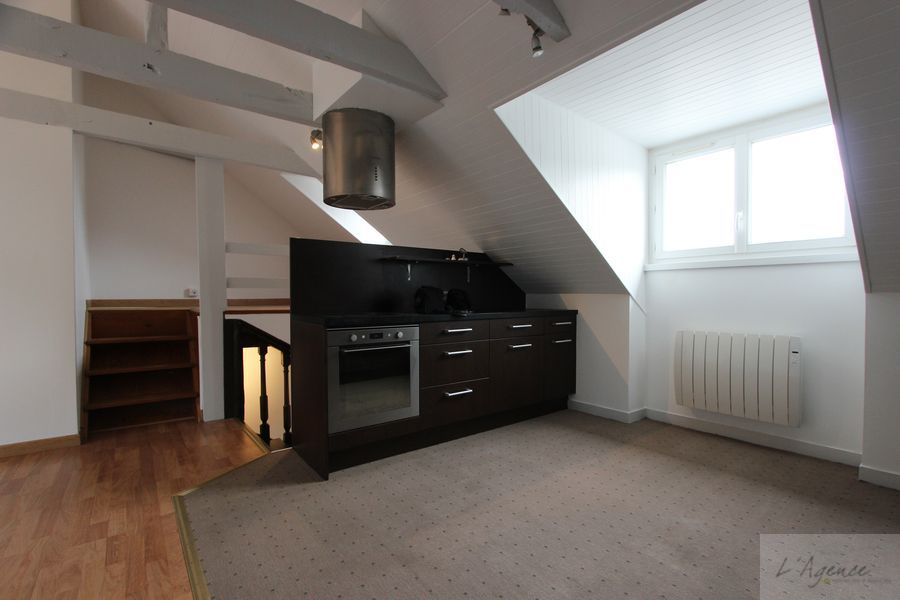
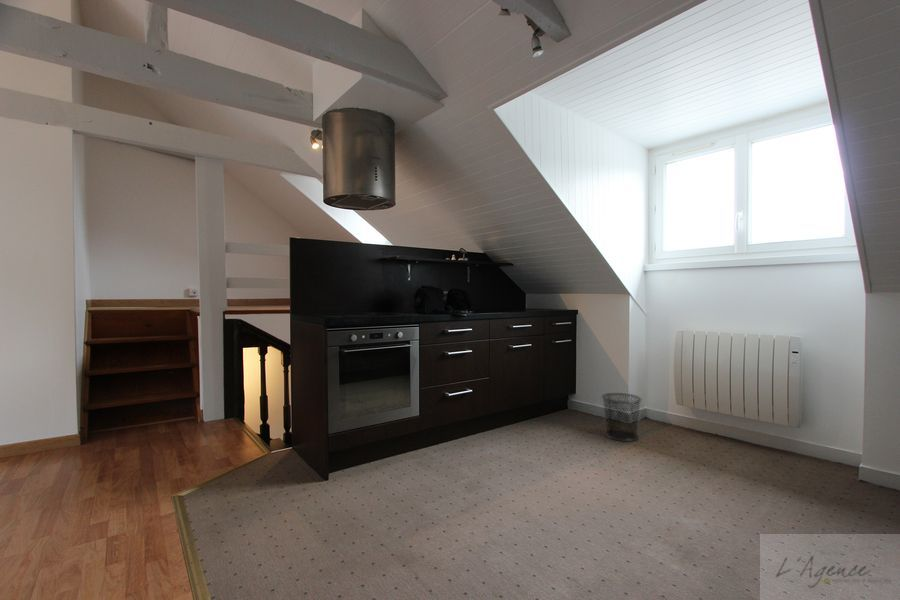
+ waste bin (621, 417)
